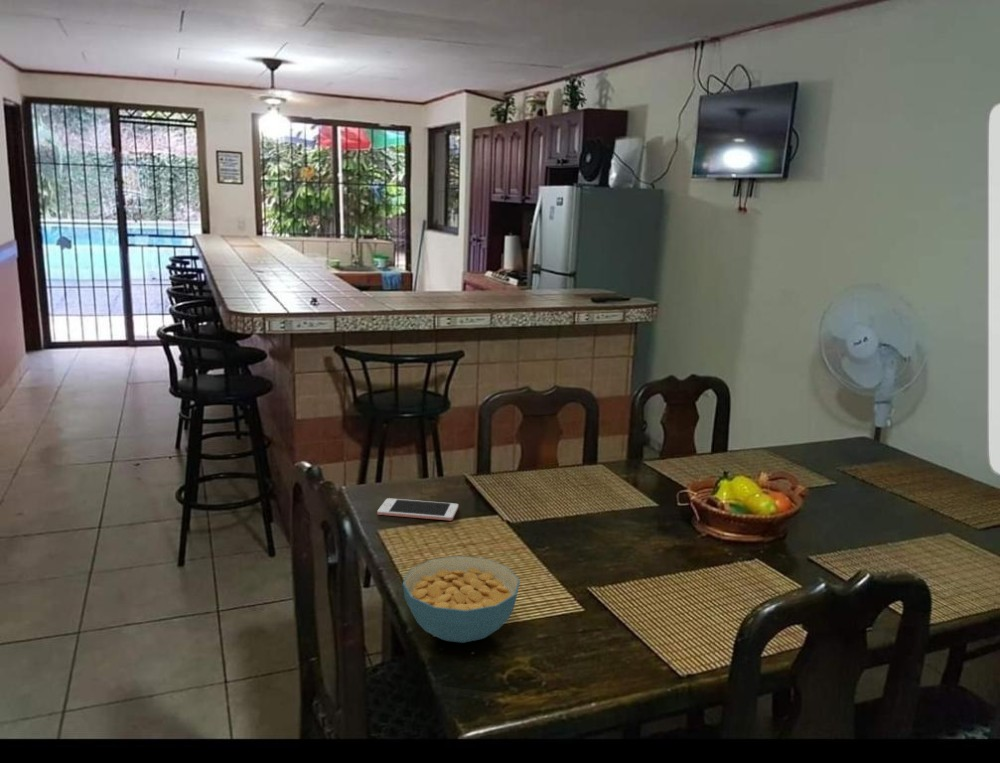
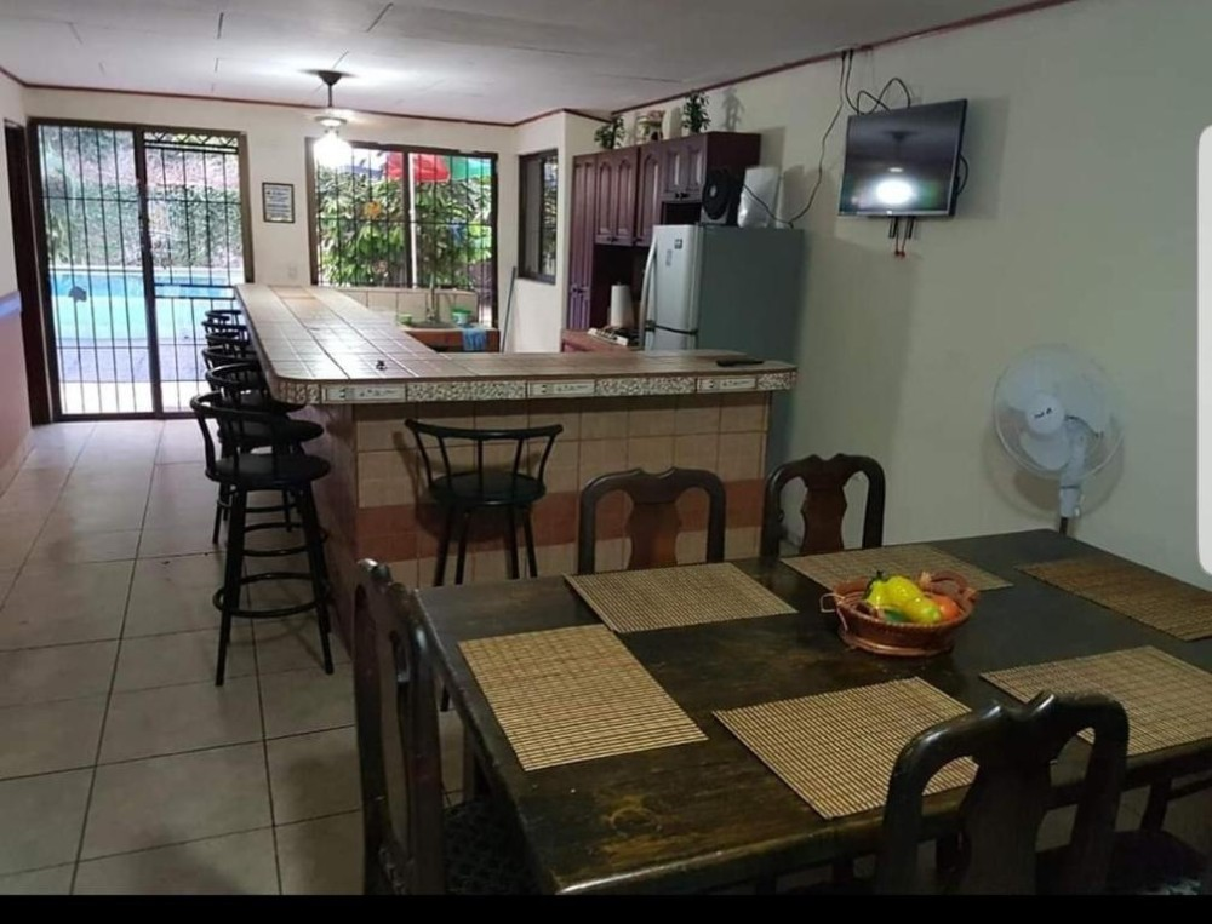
- cell phone (418, 509)
- cereal bowl (461, 607)
